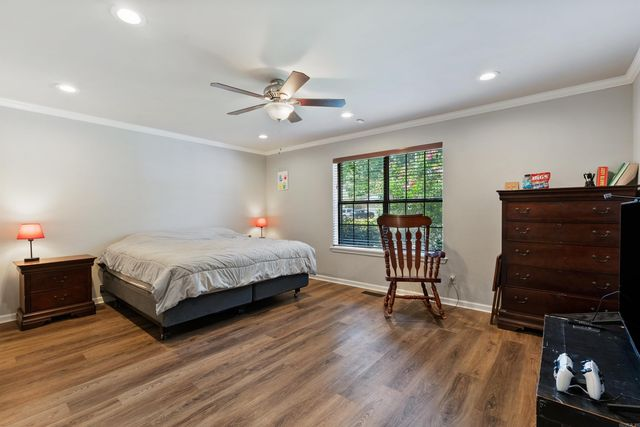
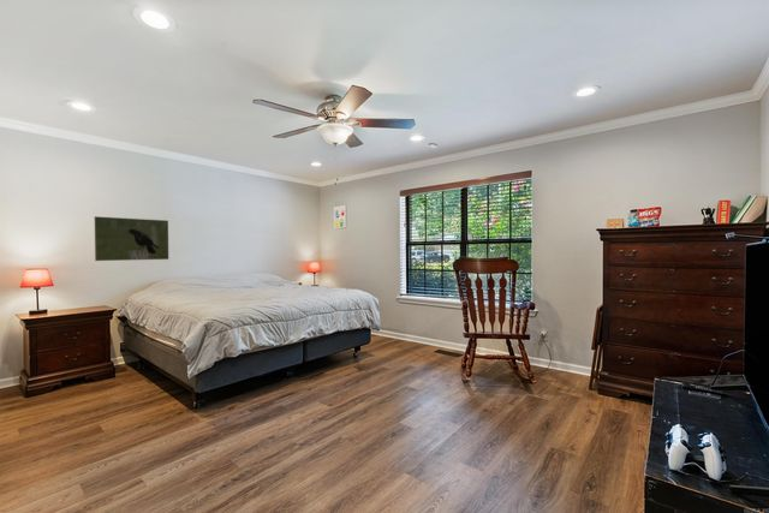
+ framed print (133, 239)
